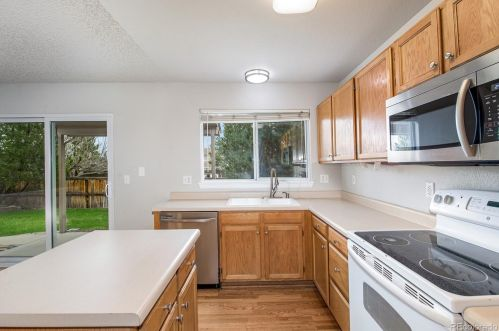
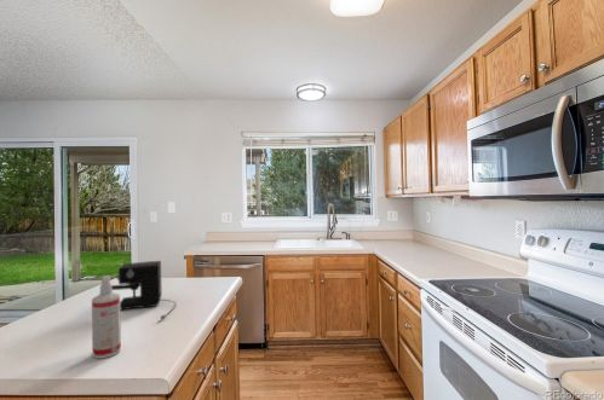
+ spray bottle (105, 314)
+ coffee maker (140, 289)
